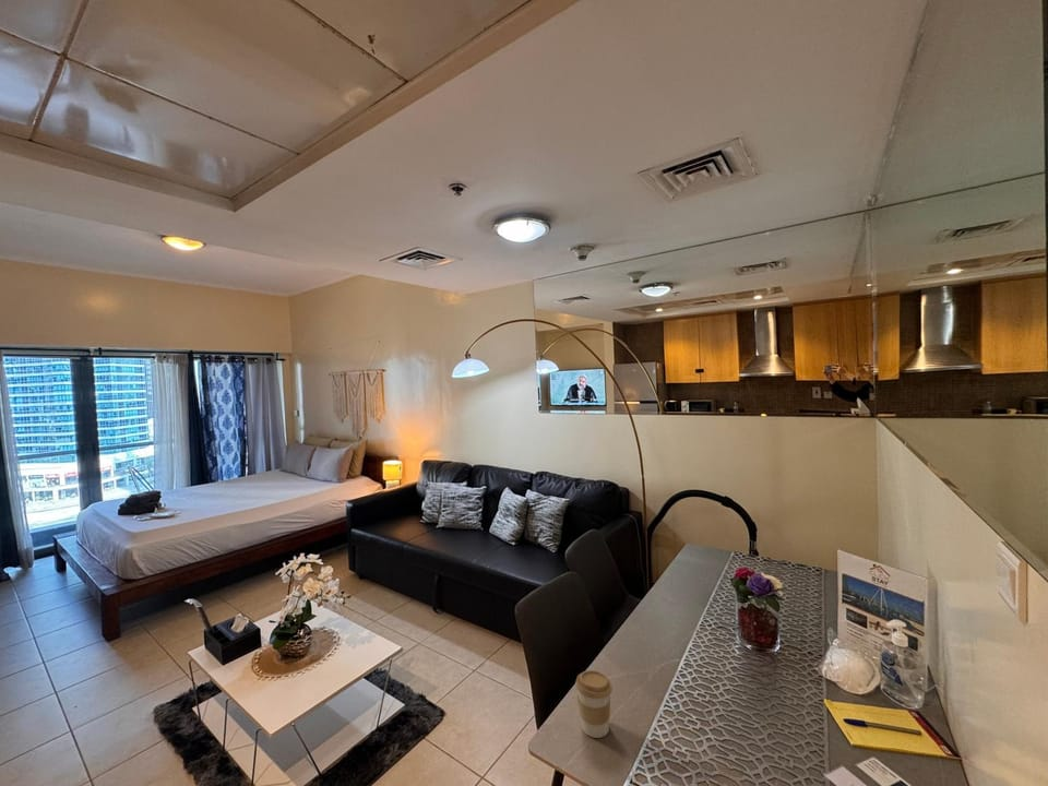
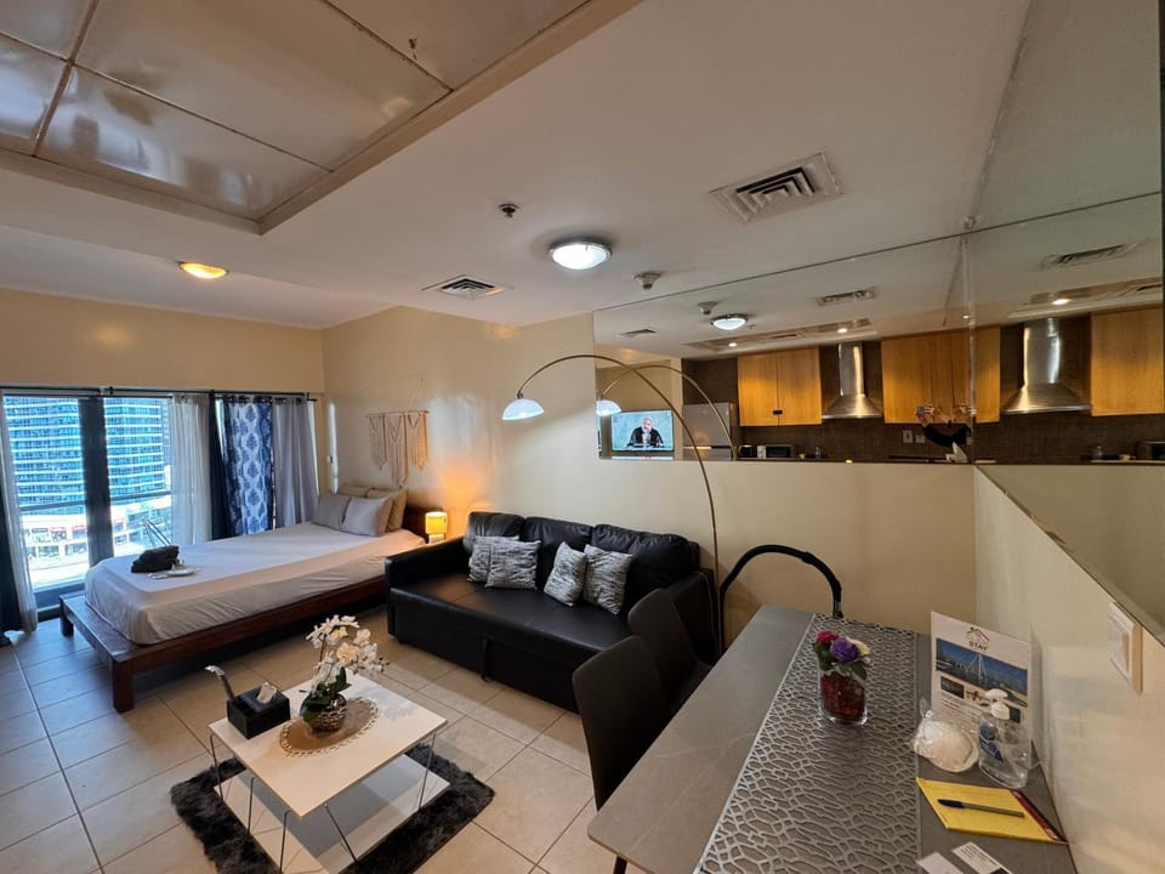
- coffee cup (594, 701)
